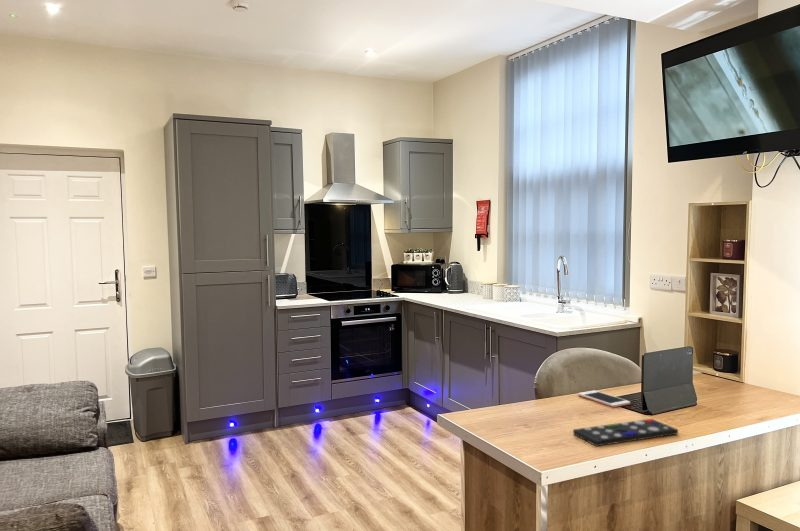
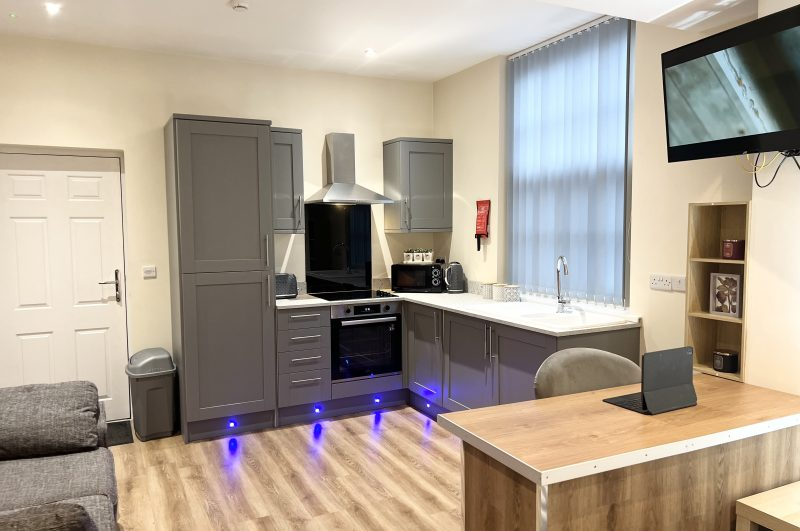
- cell phone (603, 398)
- remote control (625, 430)
